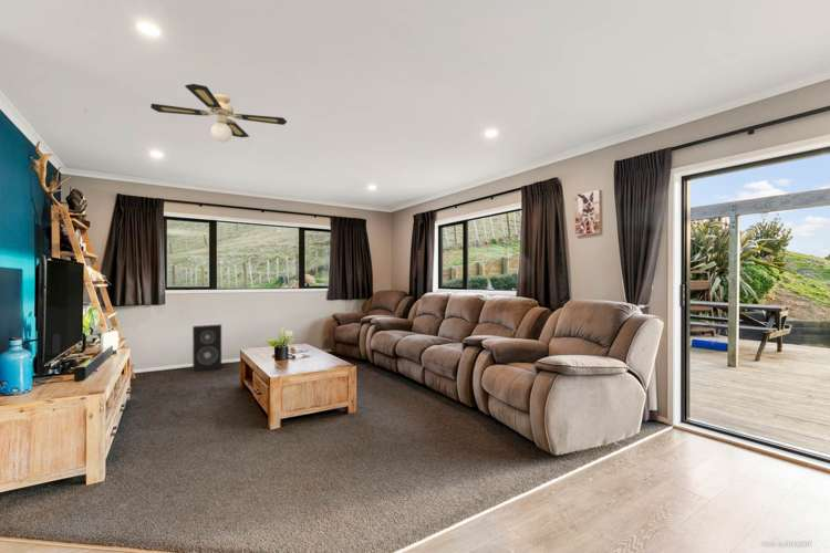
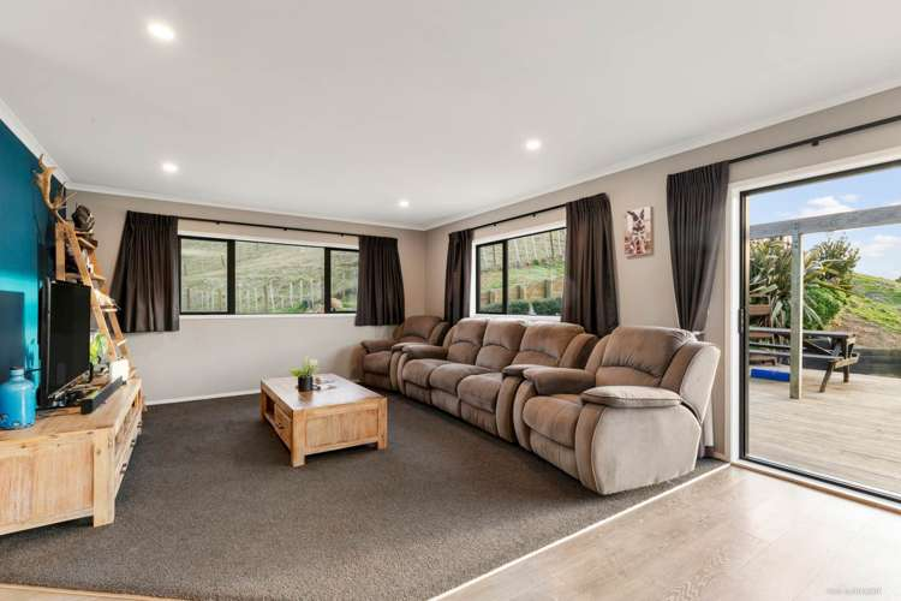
- speaker (206, 345)
- ceiling fan (221, 119)
